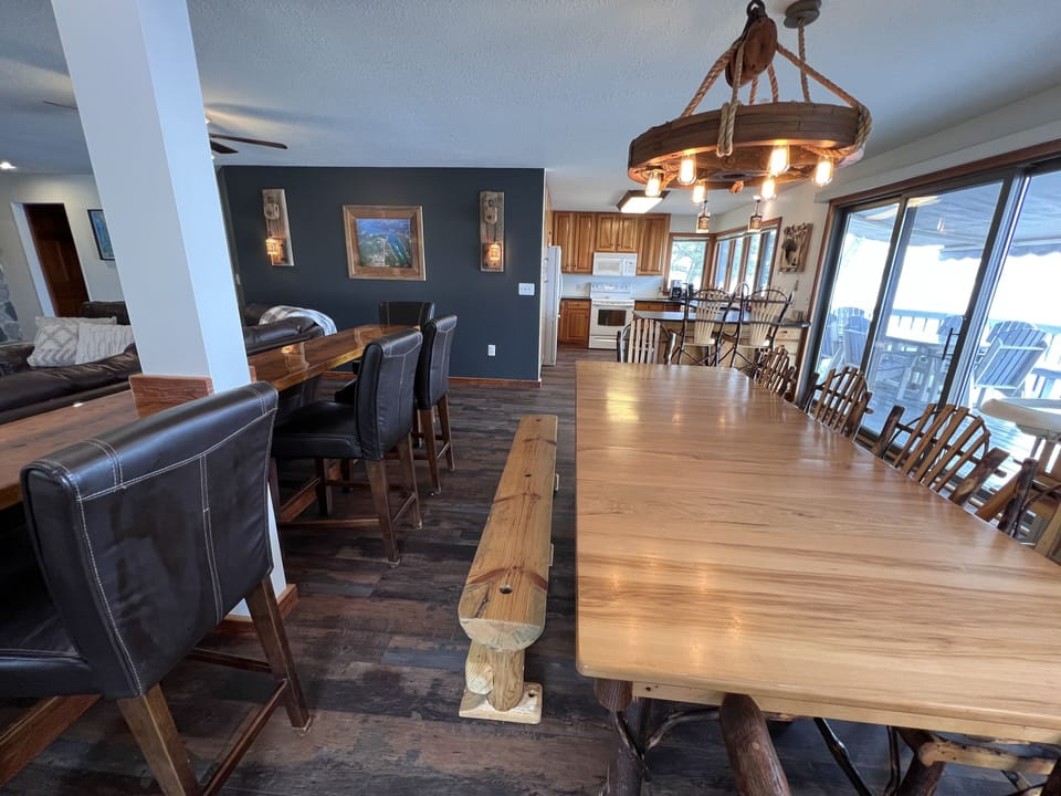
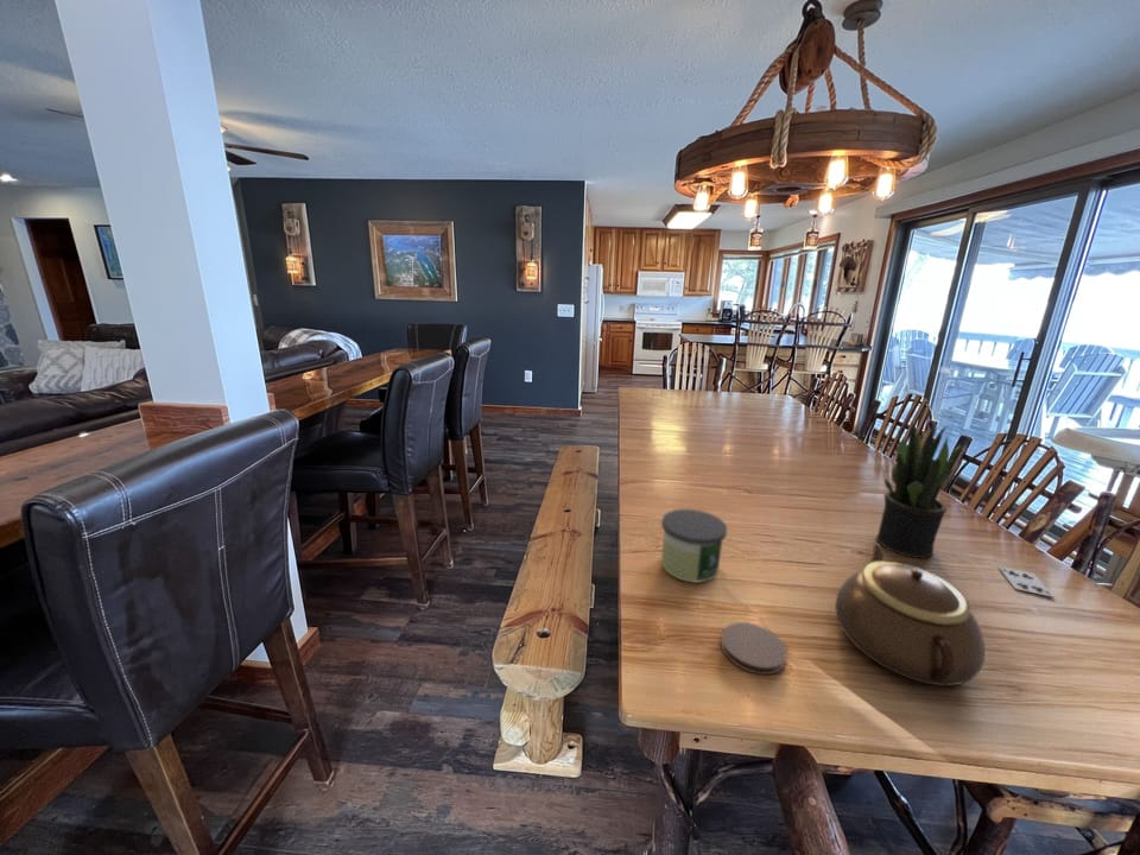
+ coaster (753, 646)
+ potted plant (916, 484)
+ candle (691, 545)
+ playing card (1024, 581)
+ teapot (902, 604)
